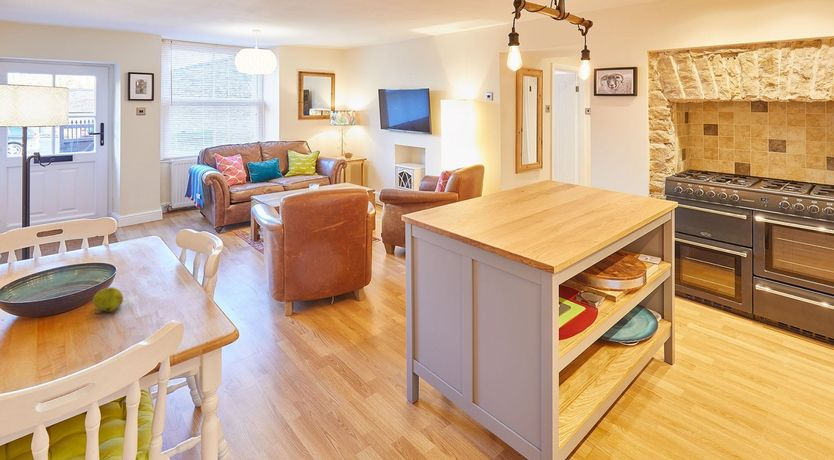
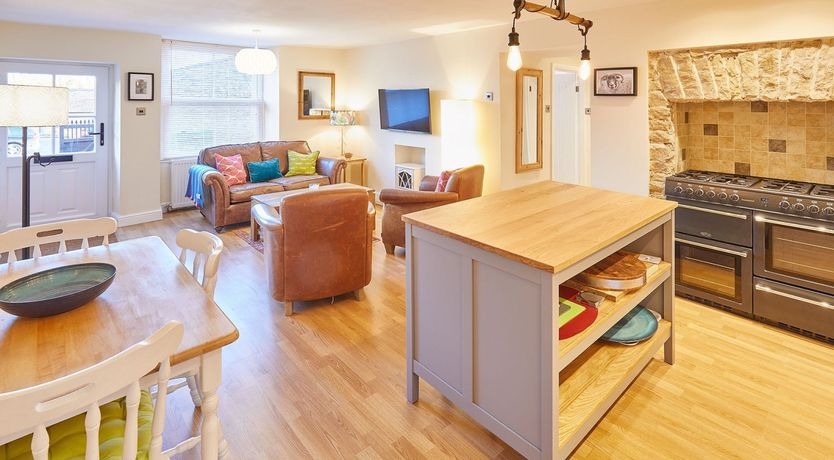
- fruit (107, 299)
